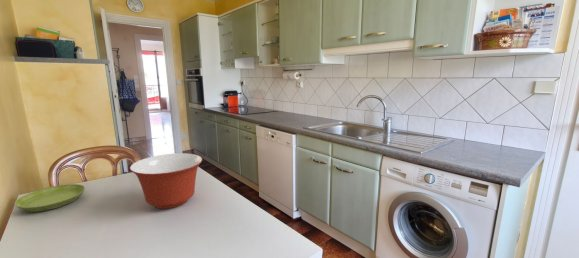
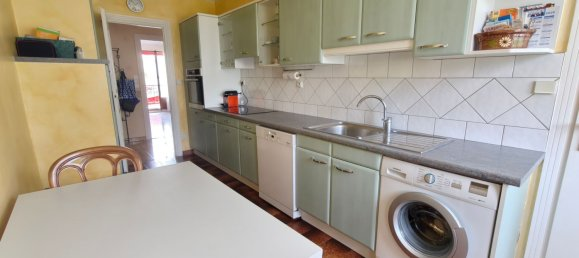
- saucer (52, 198)
- mixing bowl (169, 181)
